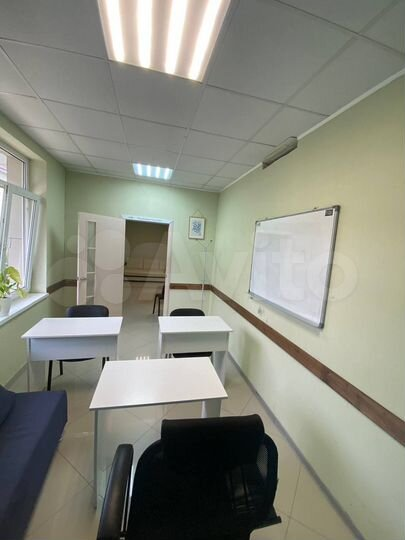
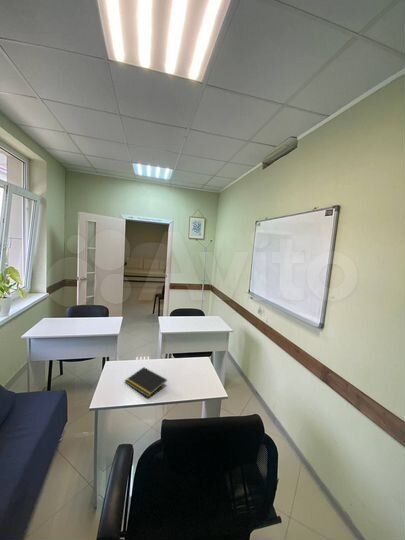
+ notepad (145, 380)
